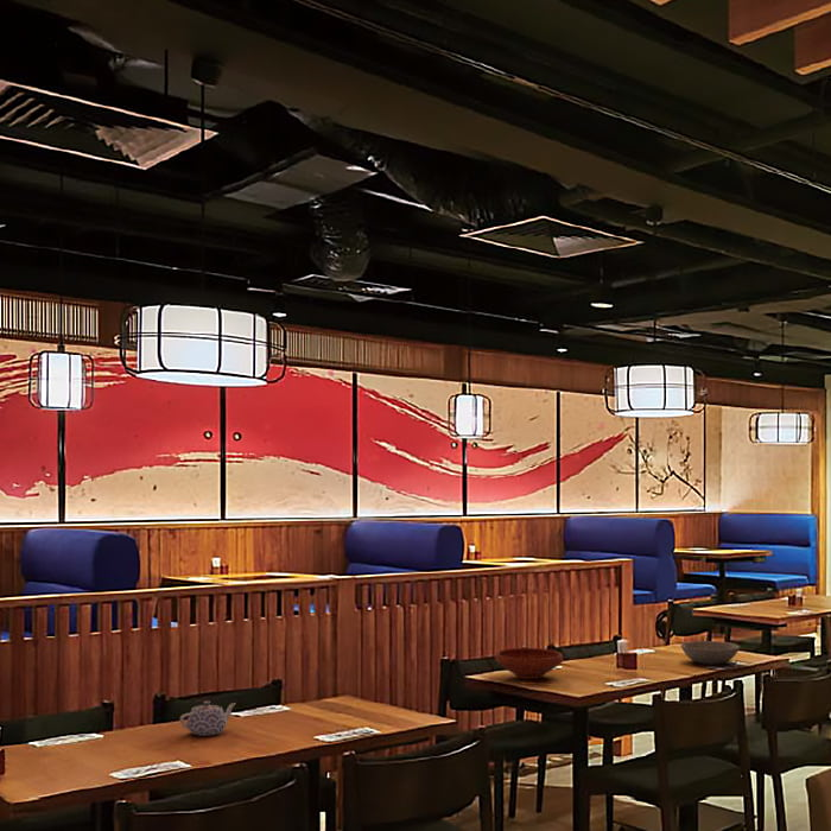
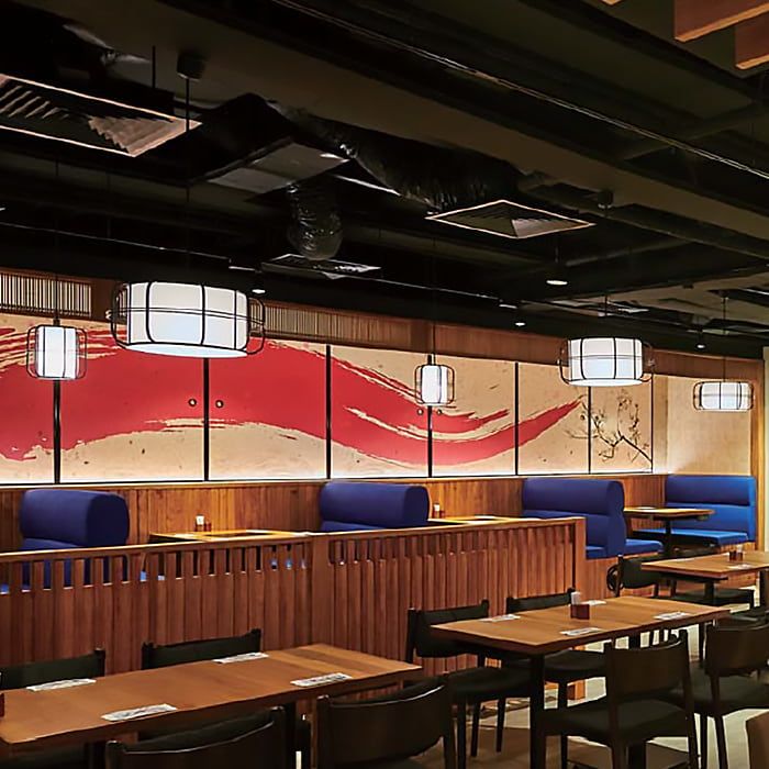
- teapot (208, 716)
- bowl (528, 665)
- bowl (710, 653)
